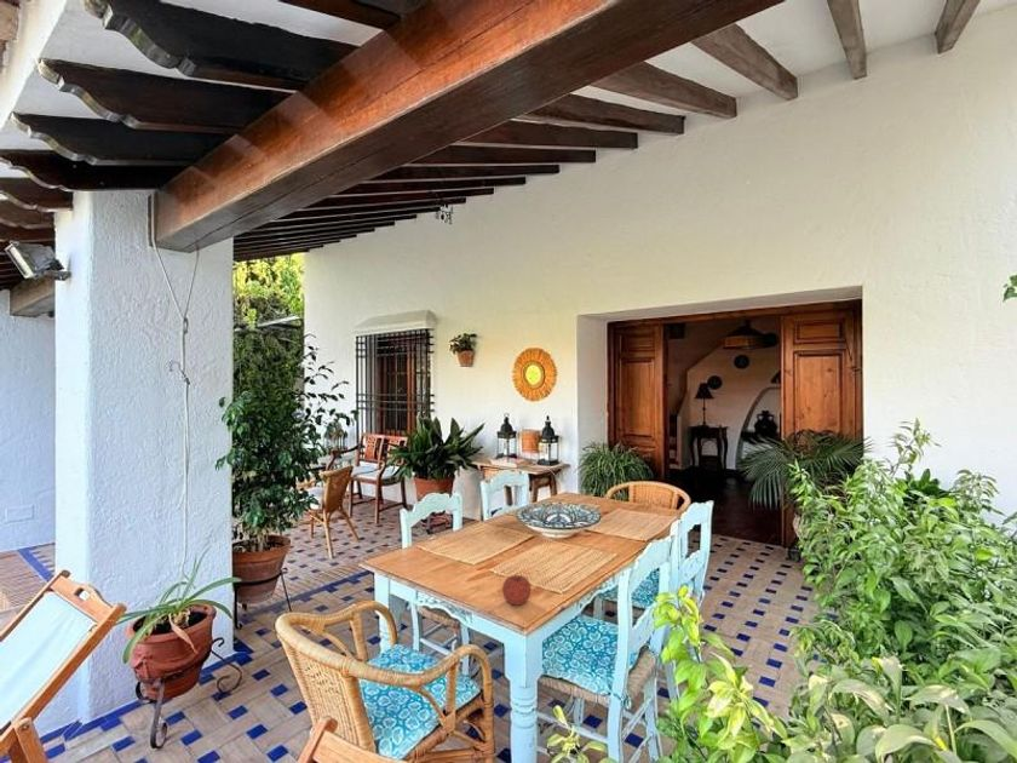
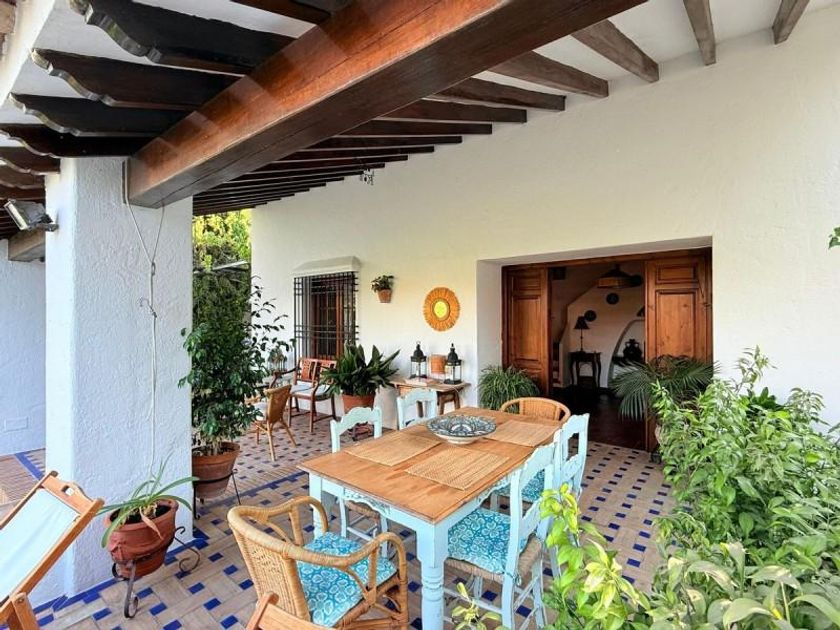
- fruit (516, 587)
